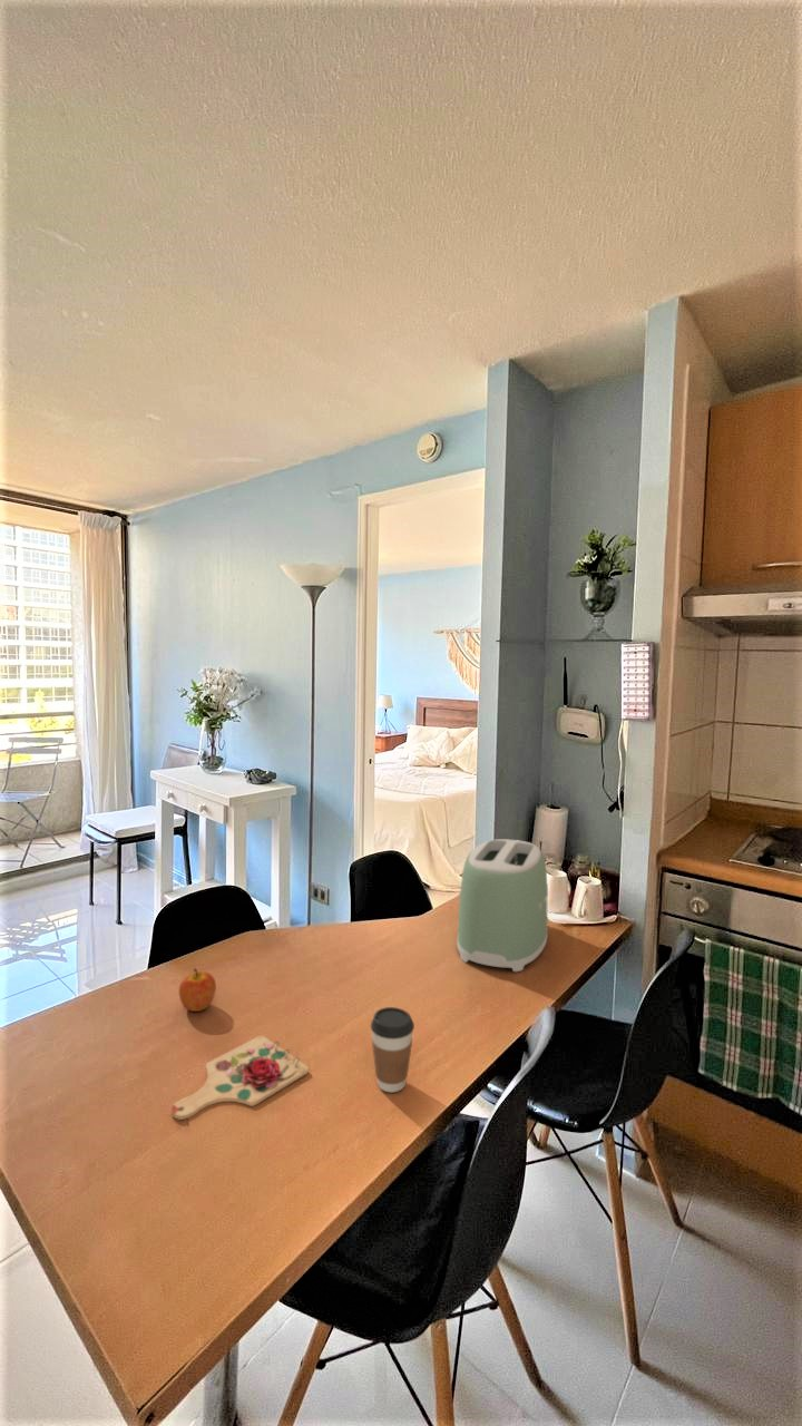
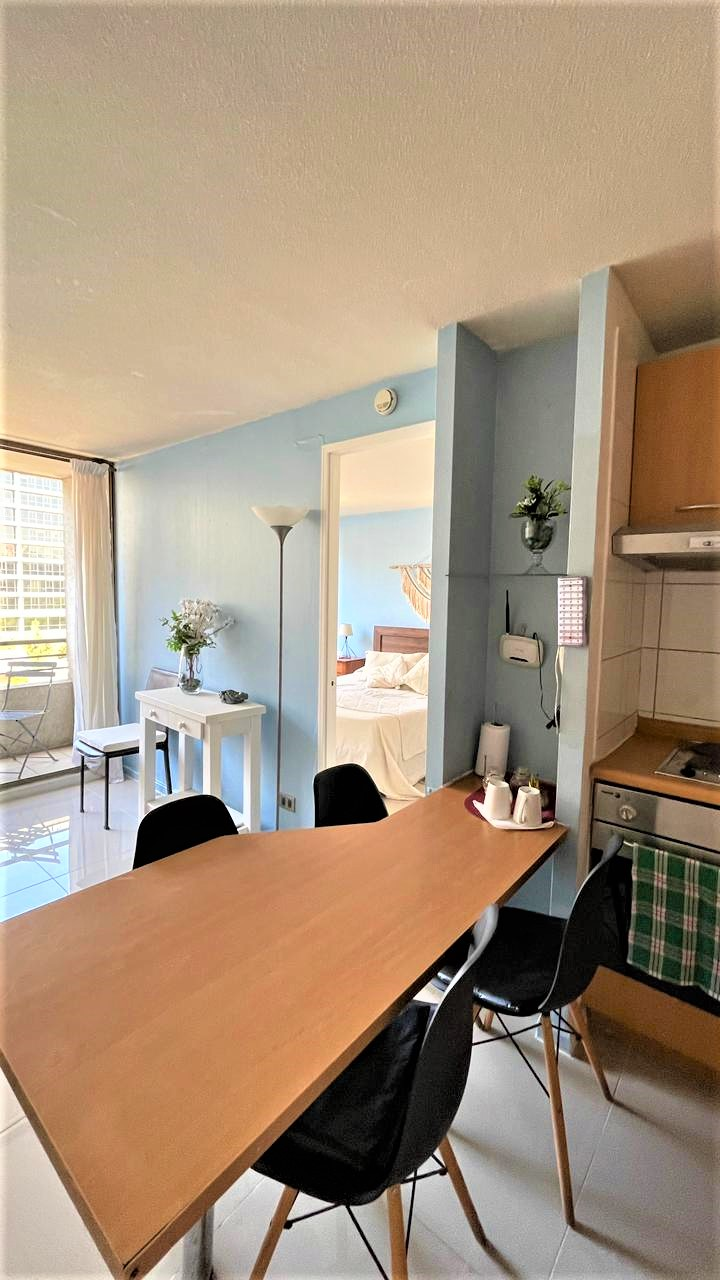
- cutting board (233, 1075)
- toaster (503, 895)
- coffee cup (391, 1049)
- apple (197, 987)
